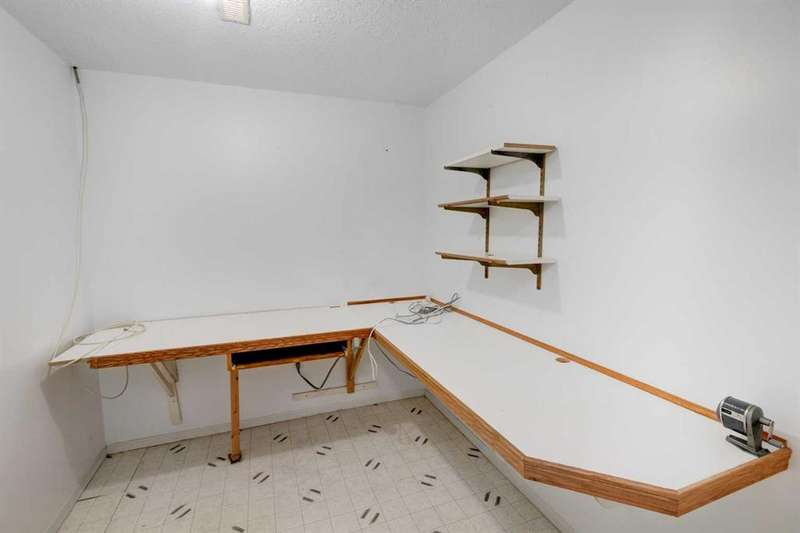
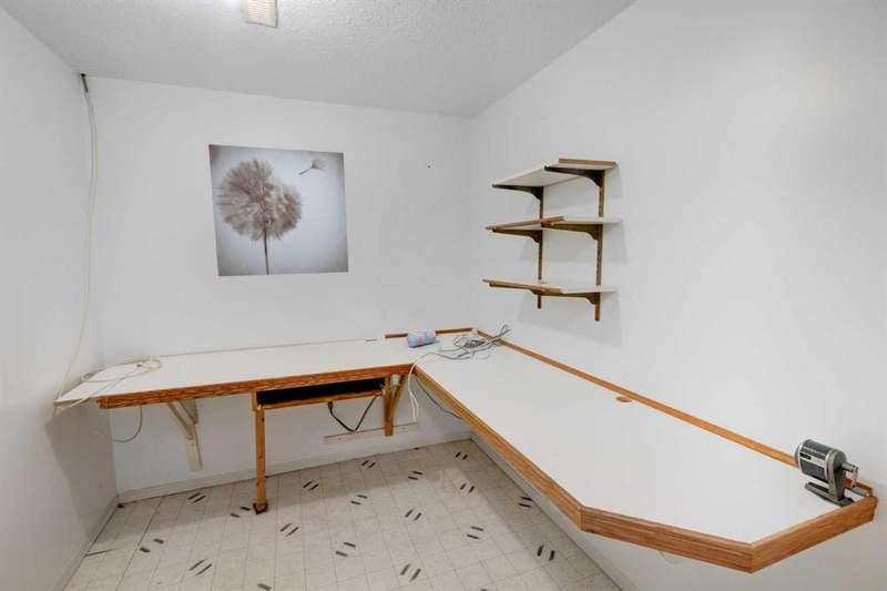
+ wall art (283, 212)
+ pencil case (421, 337)
